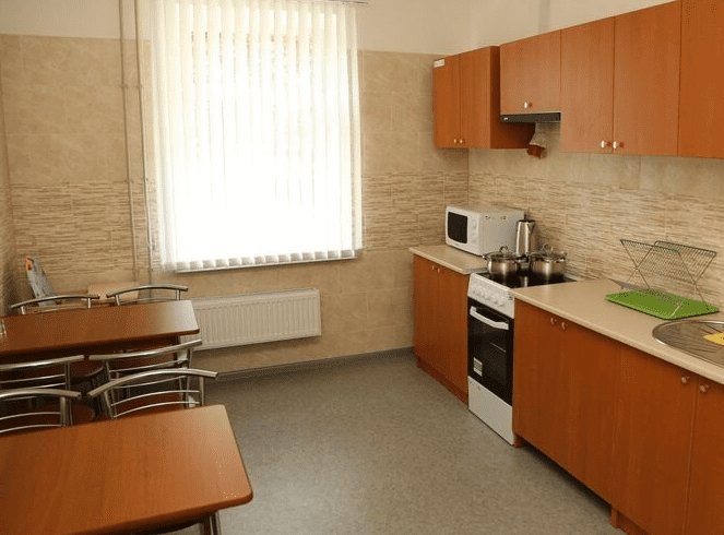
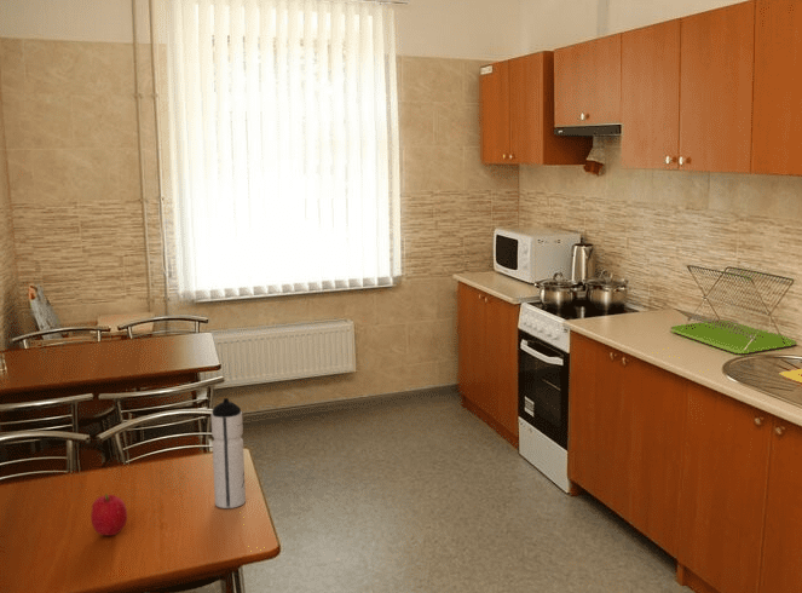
+ fruit (109, 513)
+ water bottle (227, 450)
